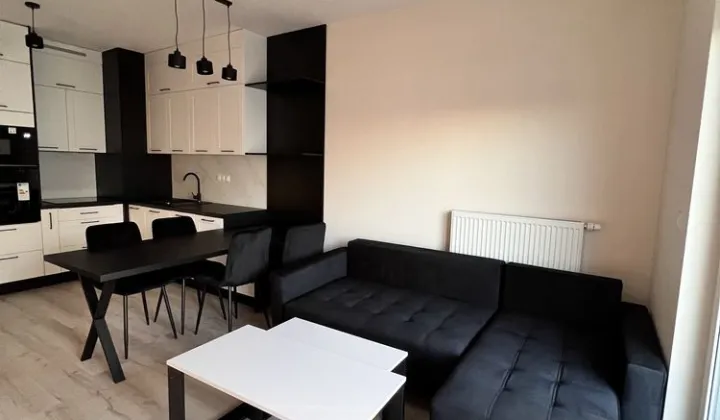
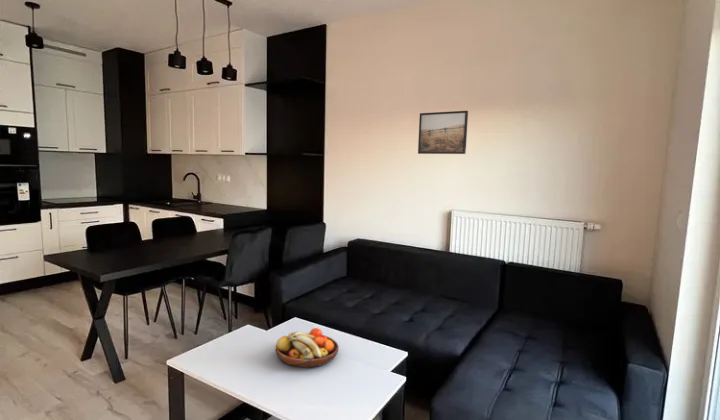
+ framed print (442, 133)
+ fruit bowl (307, 343)
